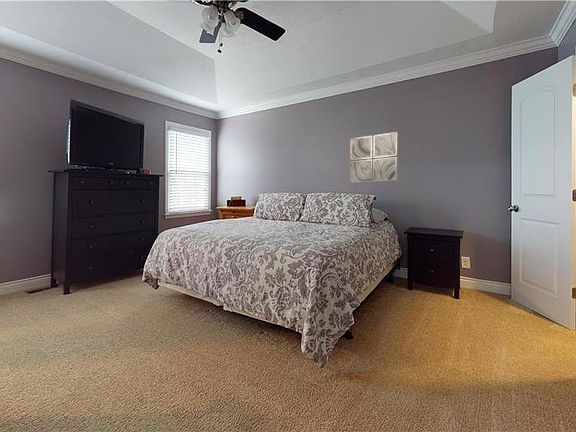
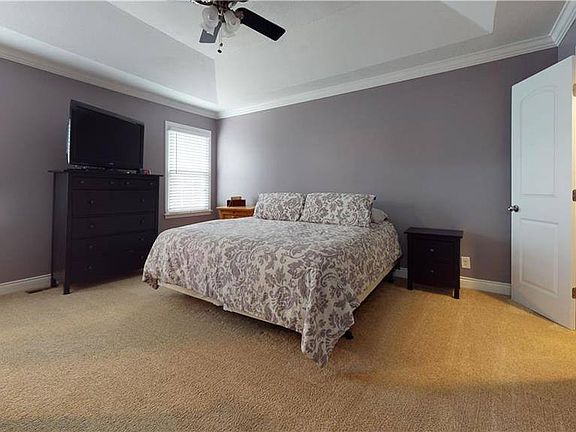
- wall art (373, 159)
